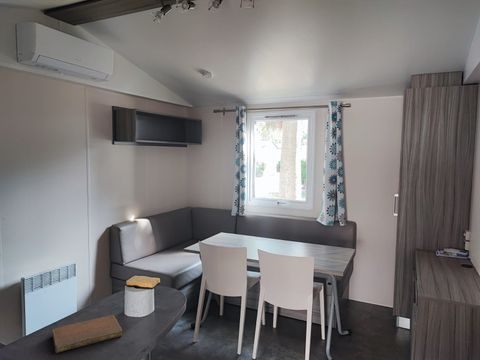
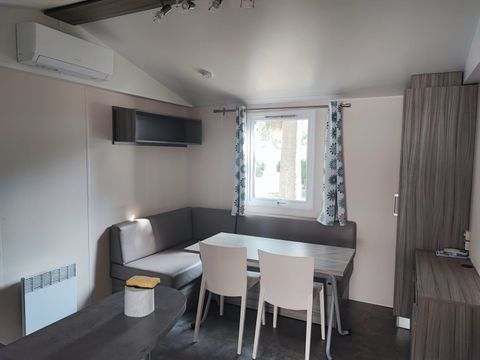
- notebook (87, 332)
